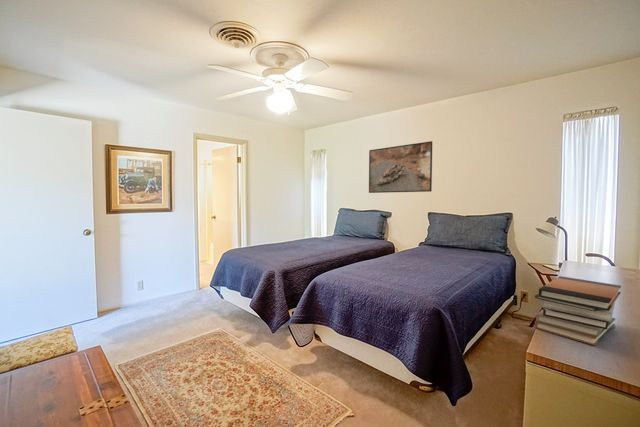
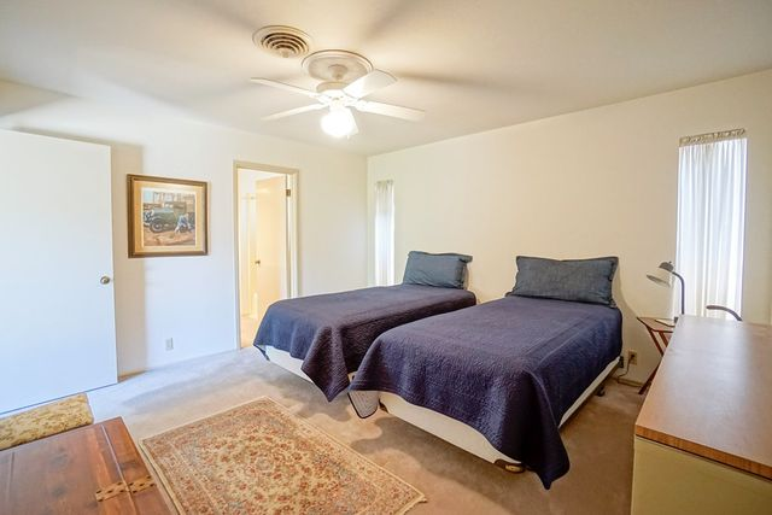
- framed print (397, 169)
- book stack (578, 306)
